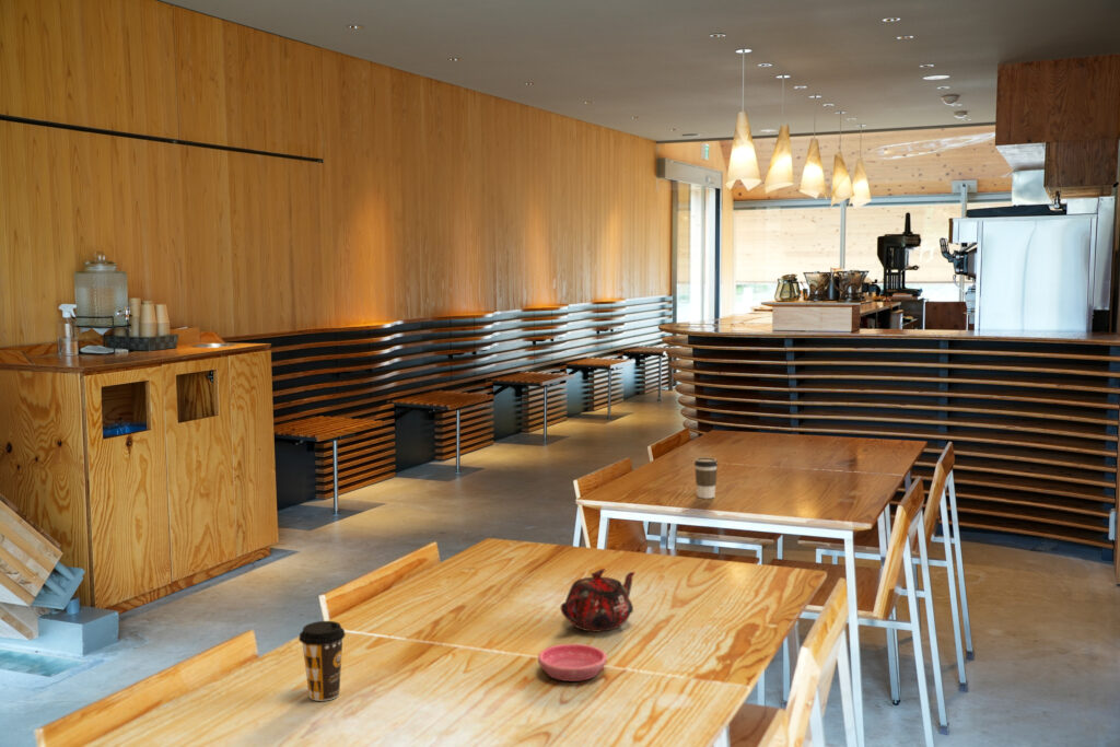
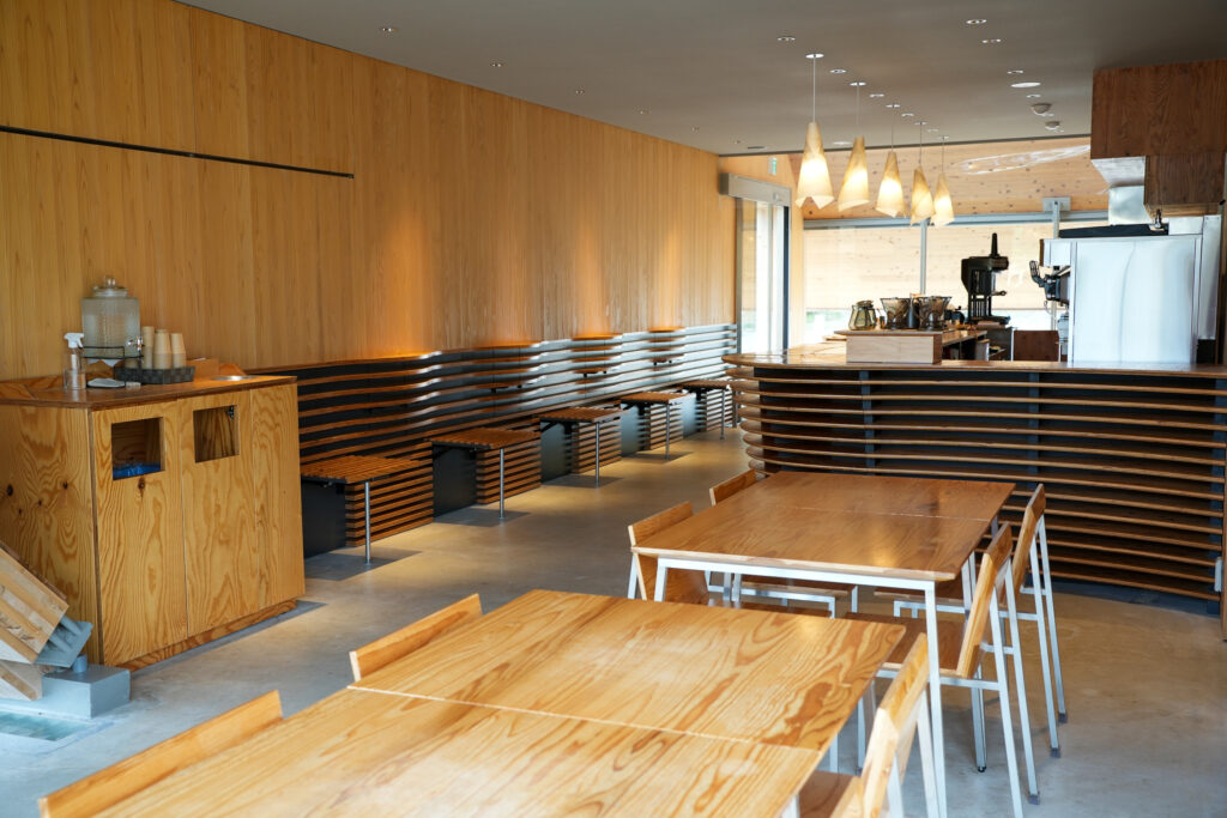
- coffee cup (323, 661)
- coffee cup (705, 478)
- saucer (572, 663)
- teapot (599, 596)
